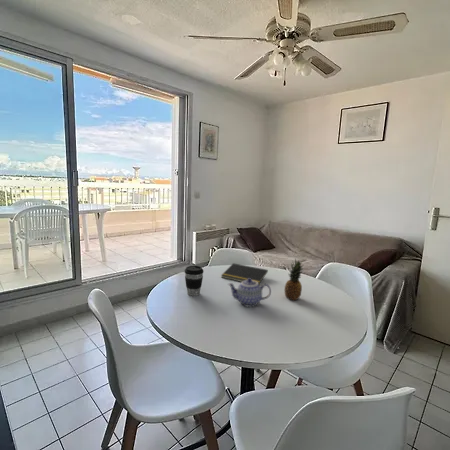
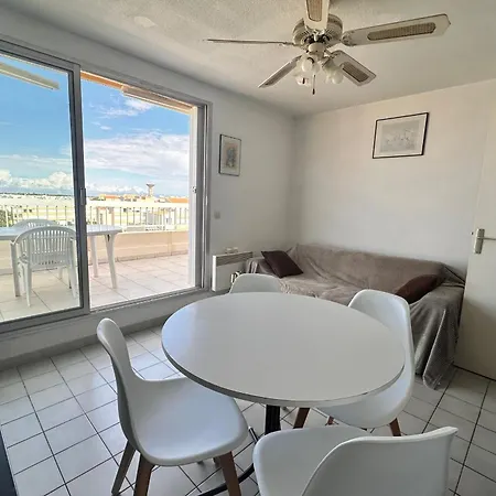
- notepad (244, 273)
- fruit (294, 278)
- teapot (249, 290)
- coffee cup (193, 280)
